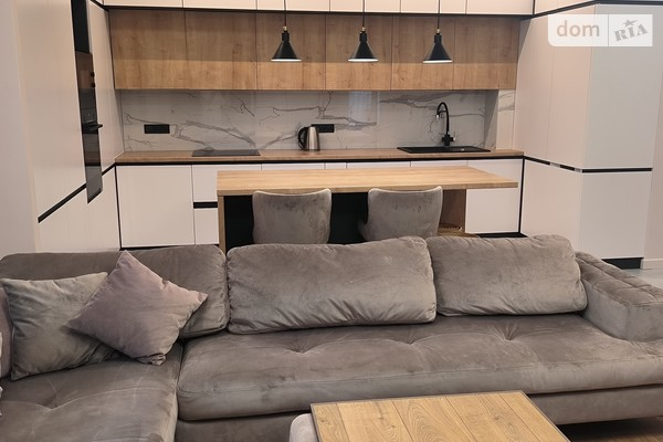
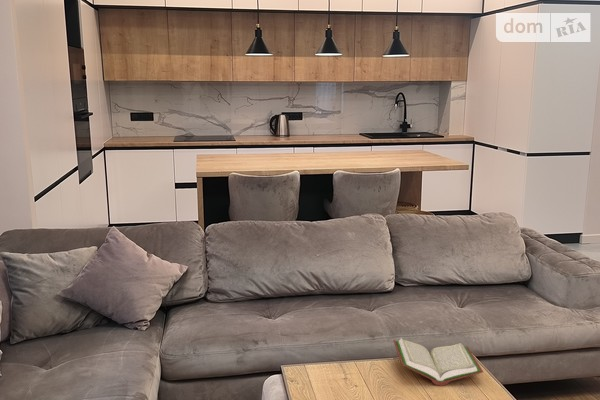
+ book (436, 360)
